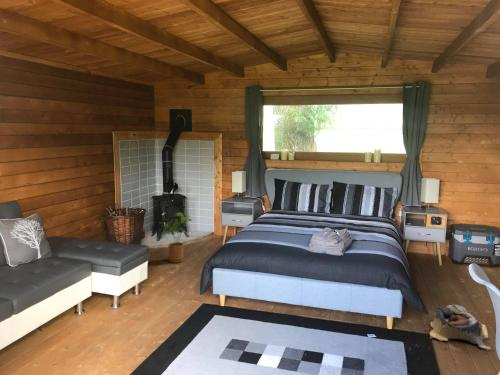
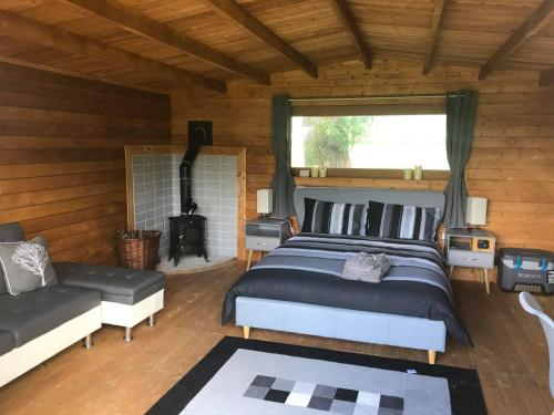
- bag (459, 322)
- house plant (175, 237)
